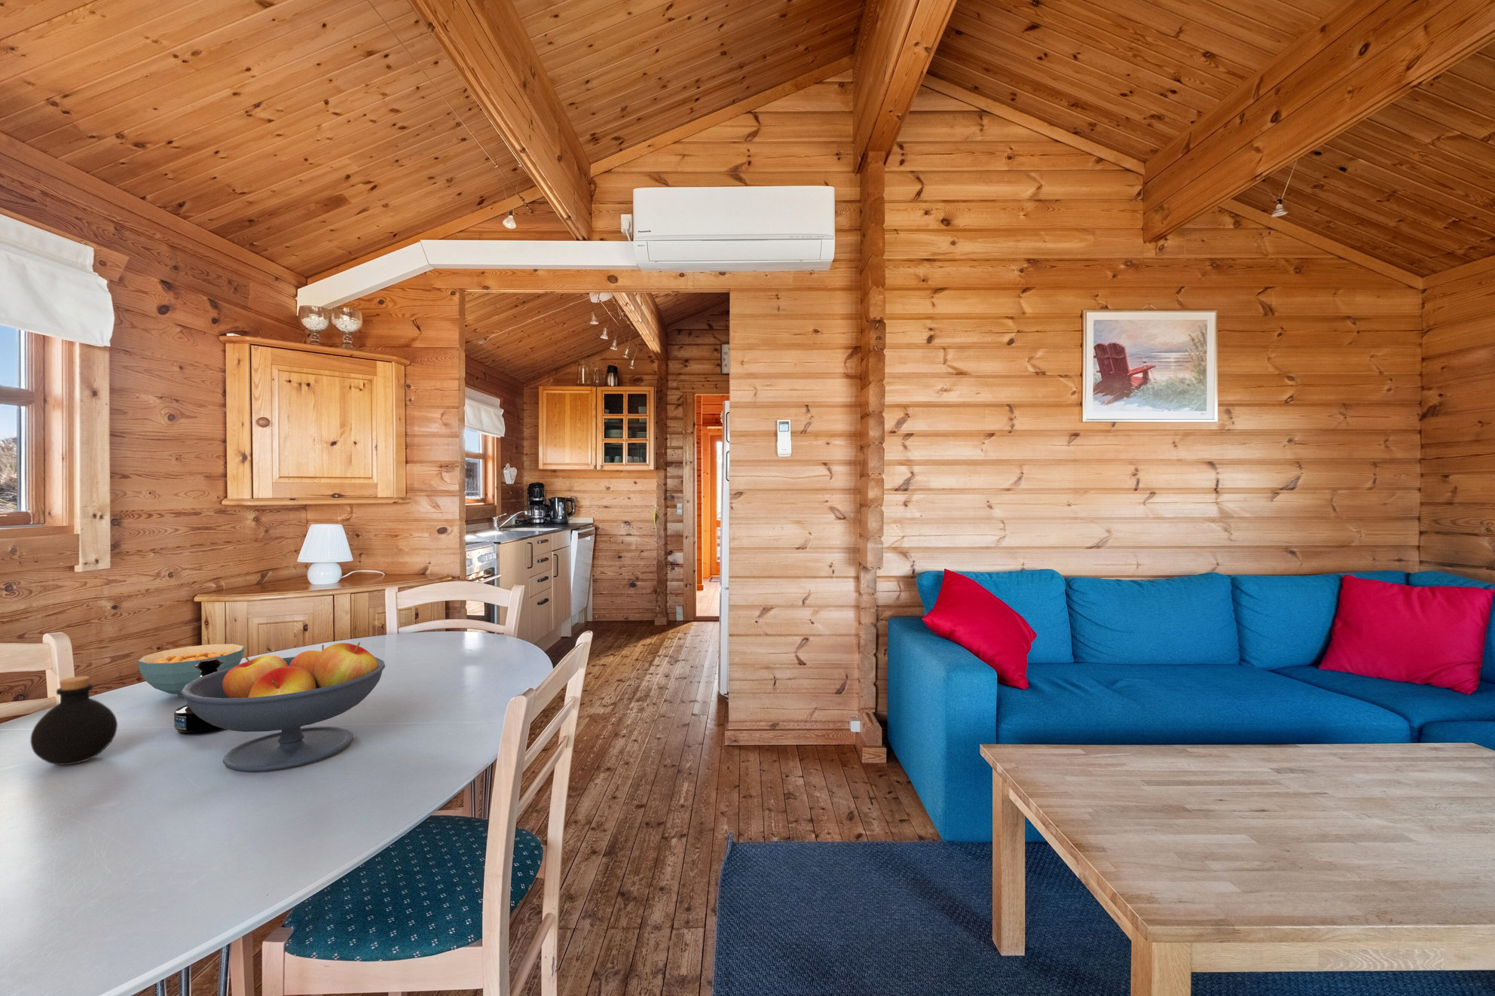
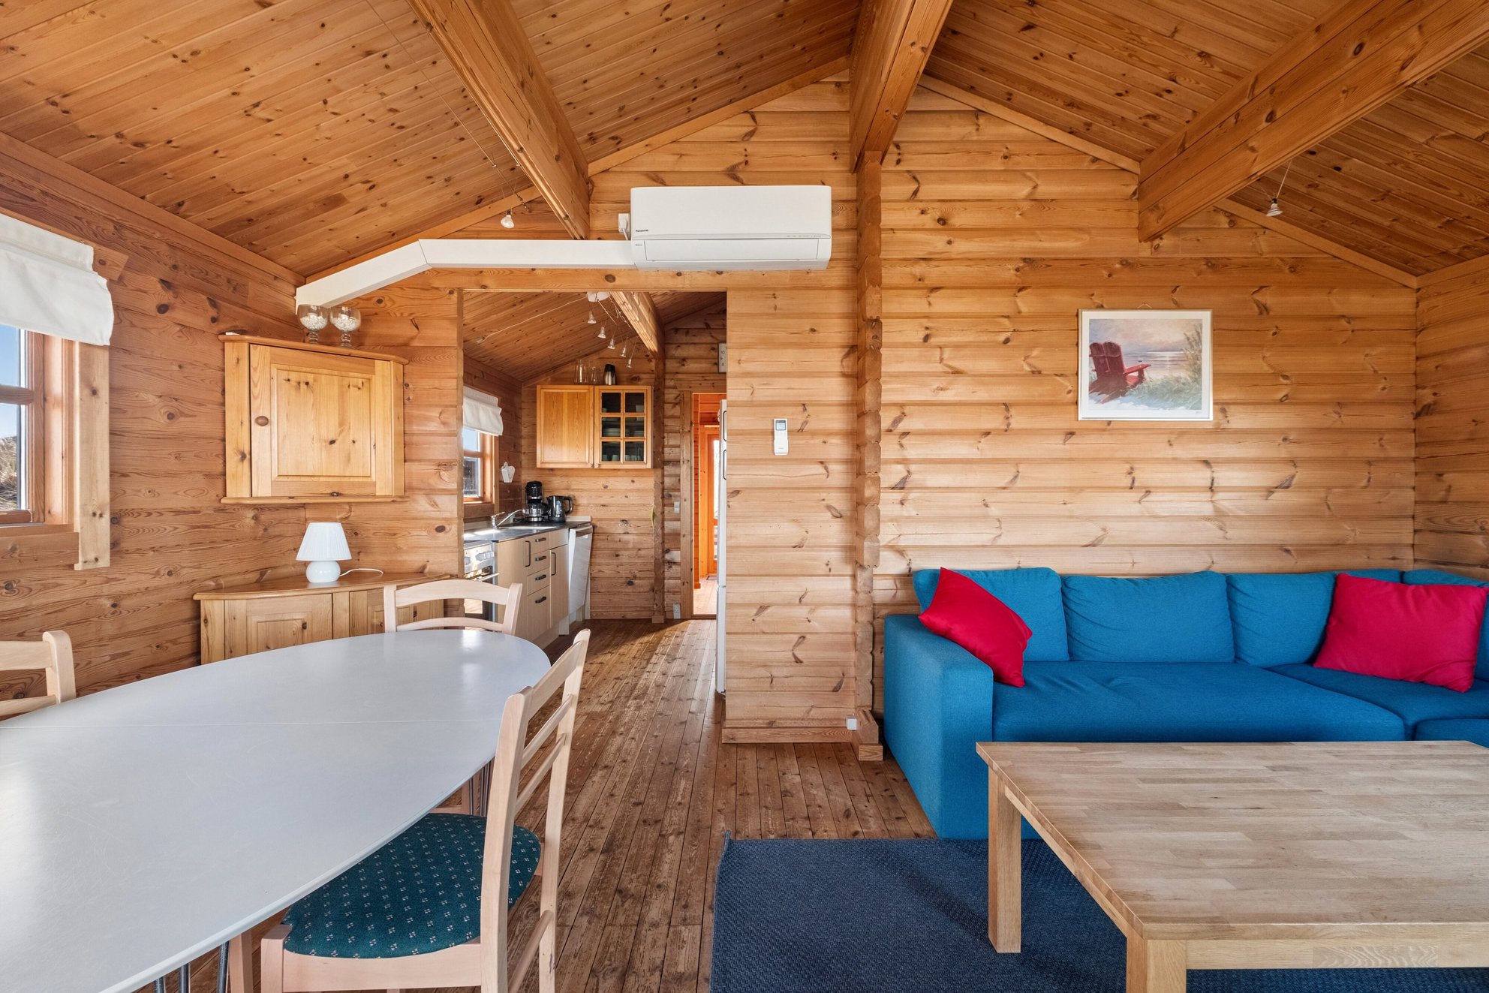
- cereal bowl (194, 673)
- tequila bottle (205, 675)
- bottle (75, 719)
- fruit bowl (290, 698)
